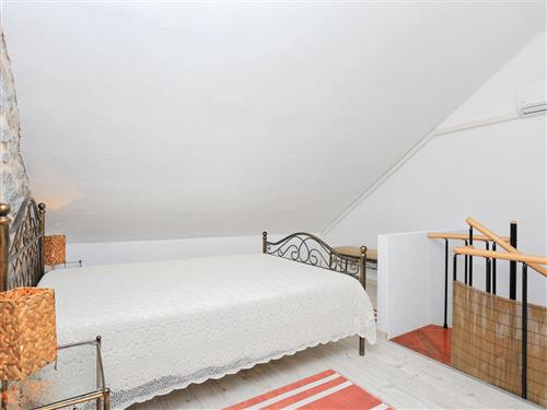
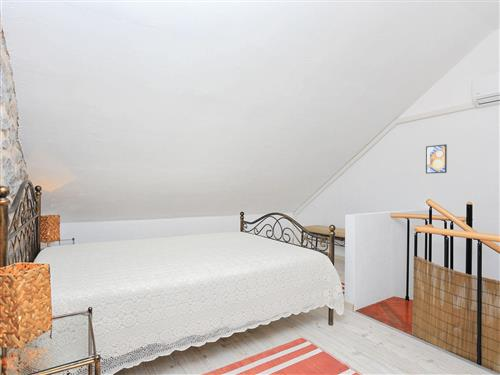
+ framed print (436, 159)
